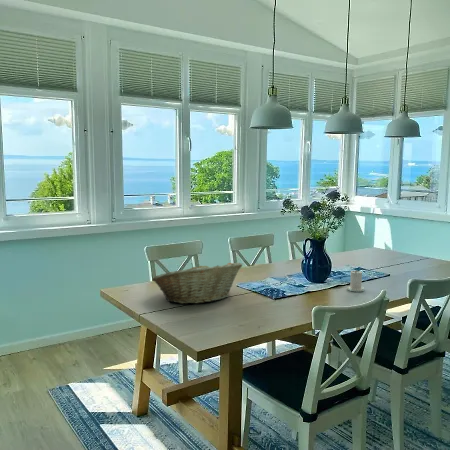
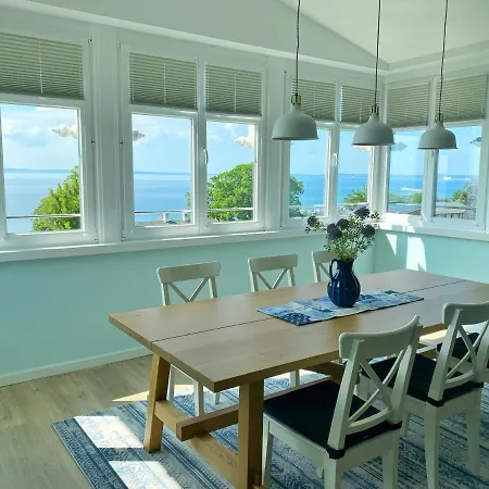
- candle (355, 279)
- fruit basket (198, 279)
